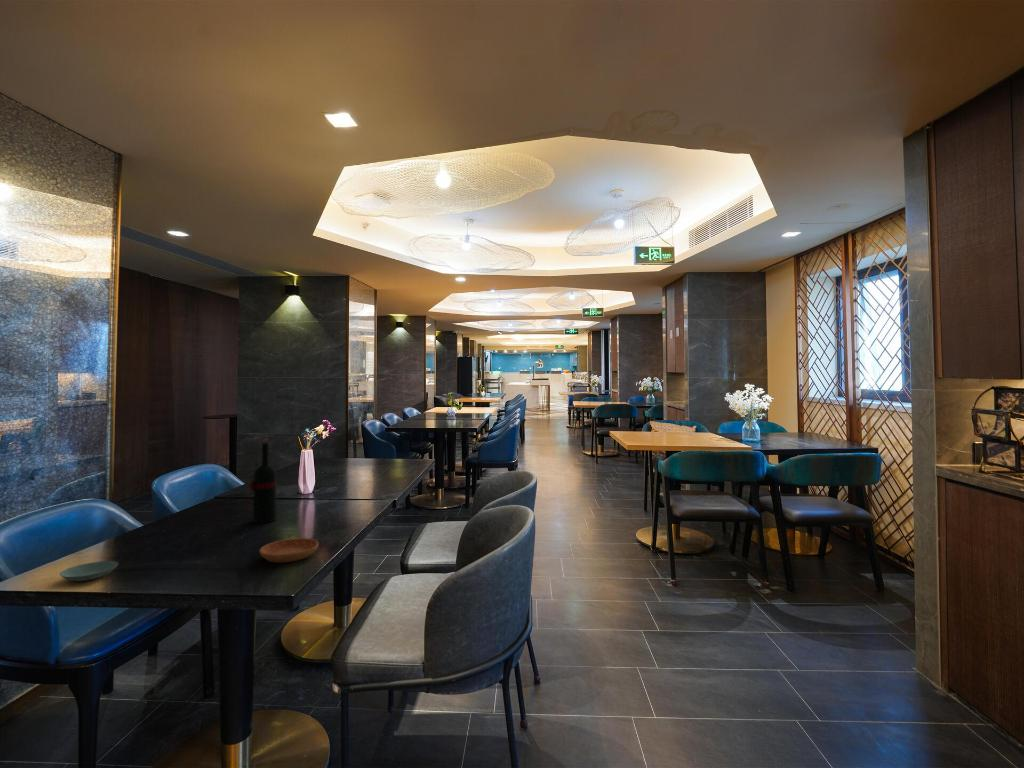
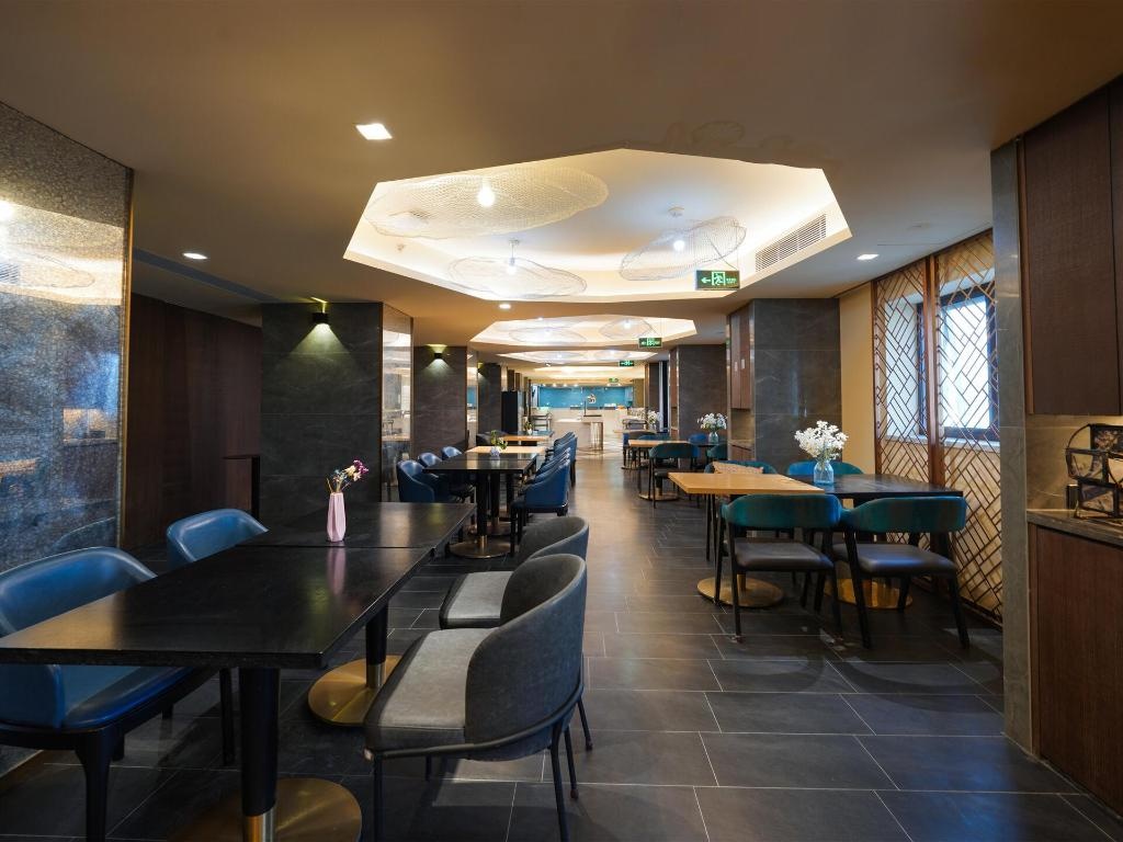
- saucer (289, 550)
- saucer (89, 572)
- wine bottle (261, 480)
